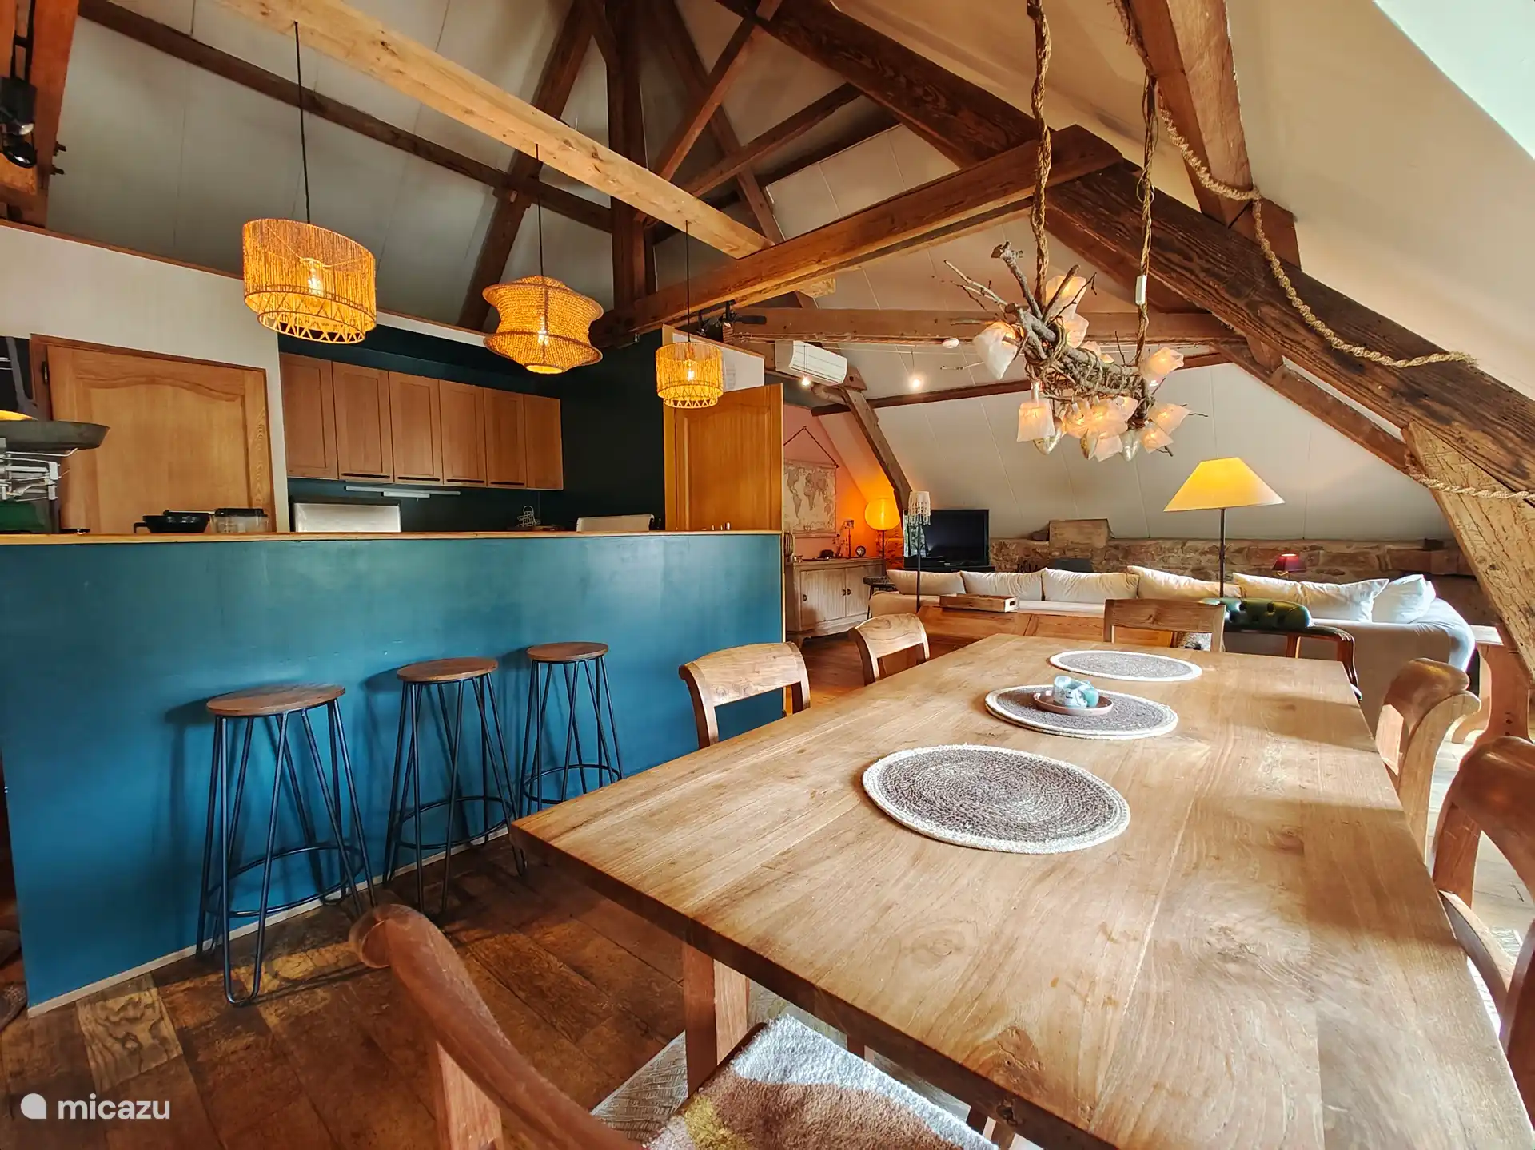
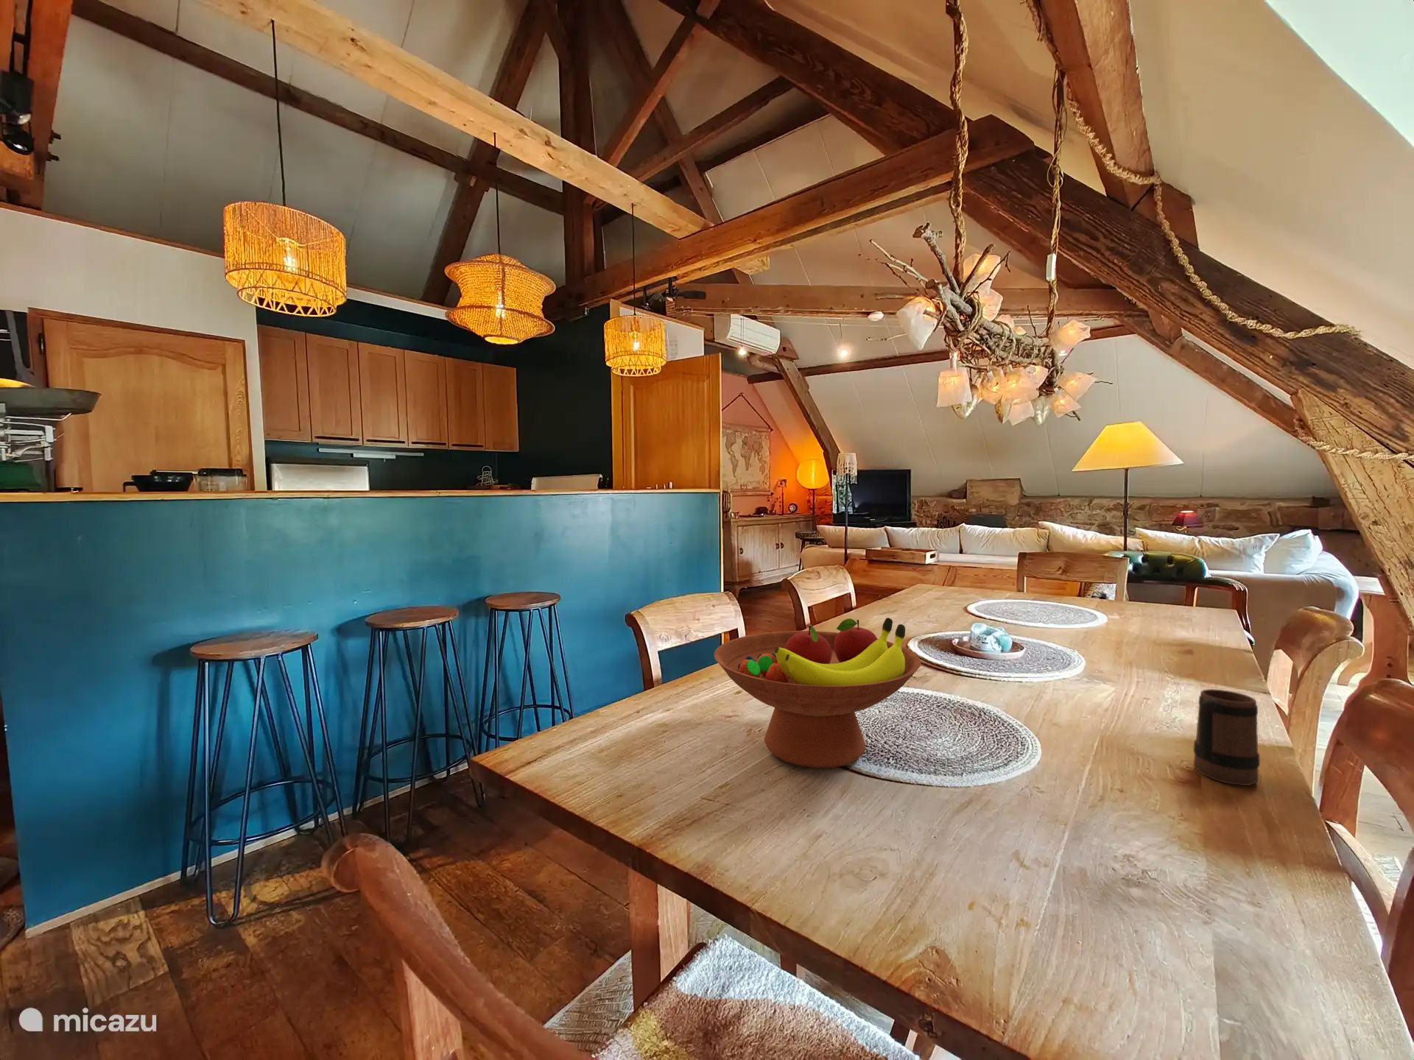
+ fruit bowl (814, 683)
+ mug (1220, 736)
